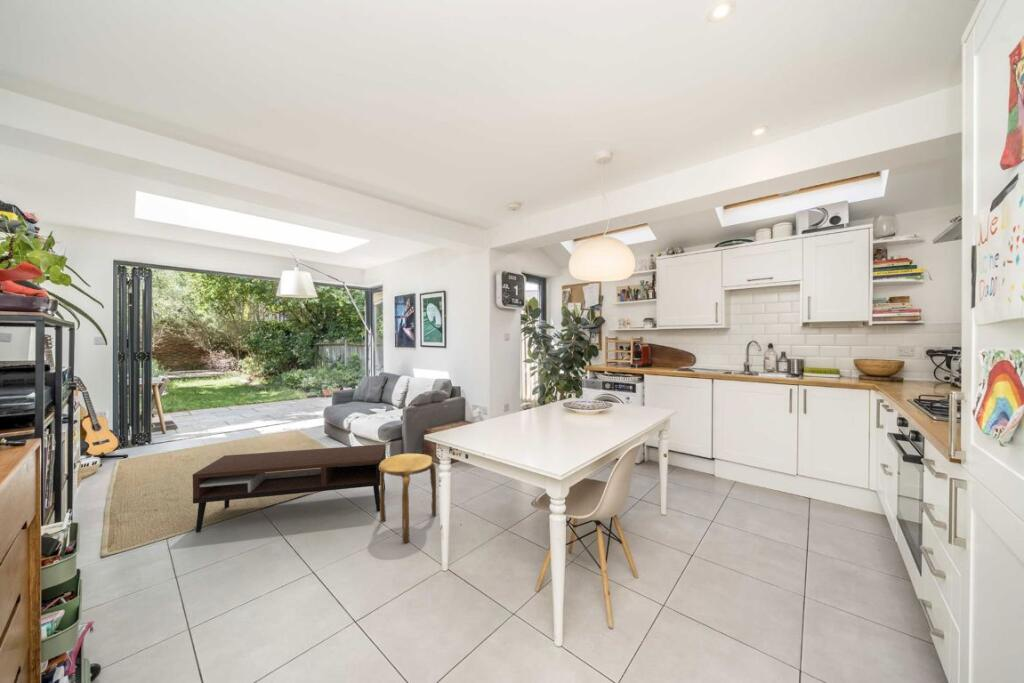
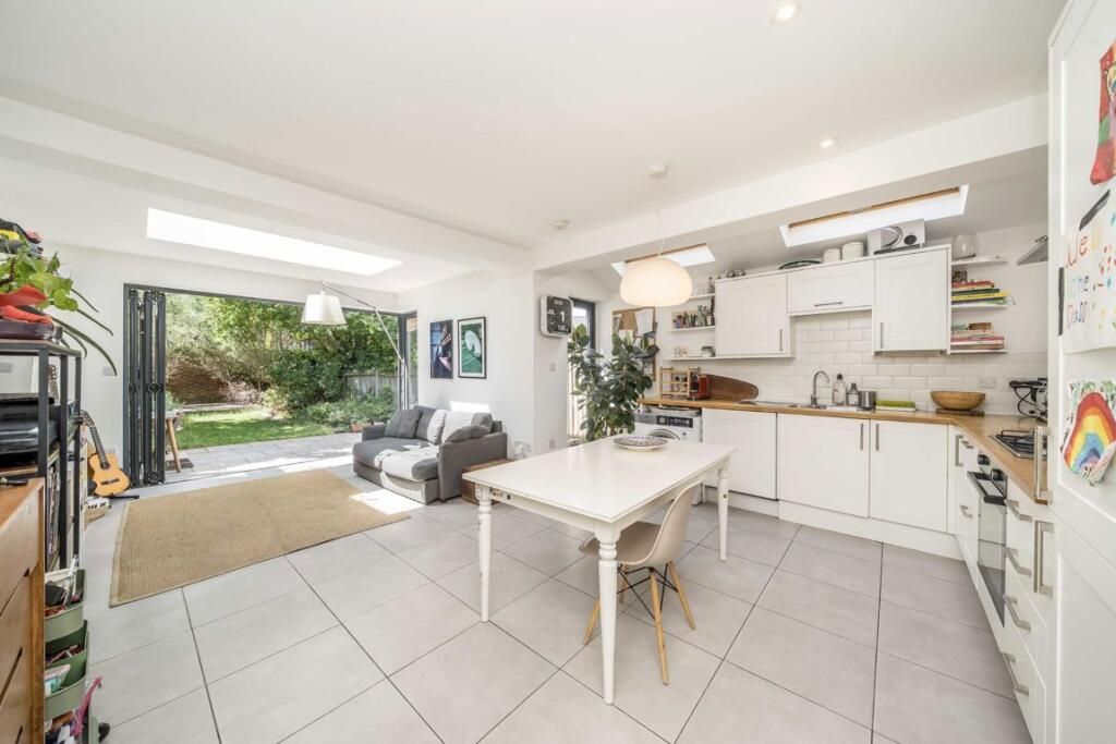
- coffee table (301, 483)
- stool (407, 492)
